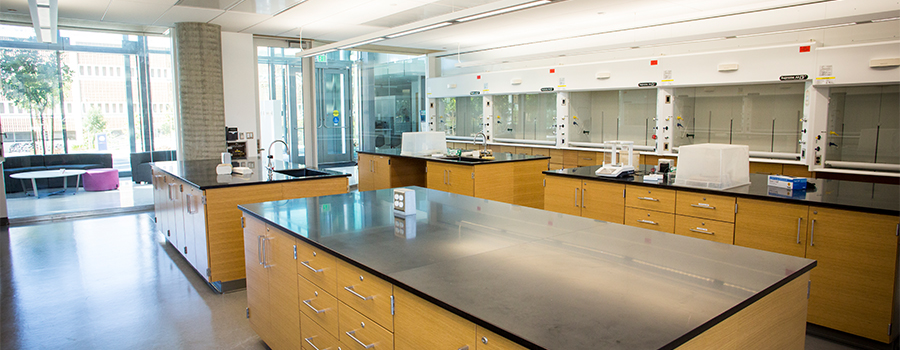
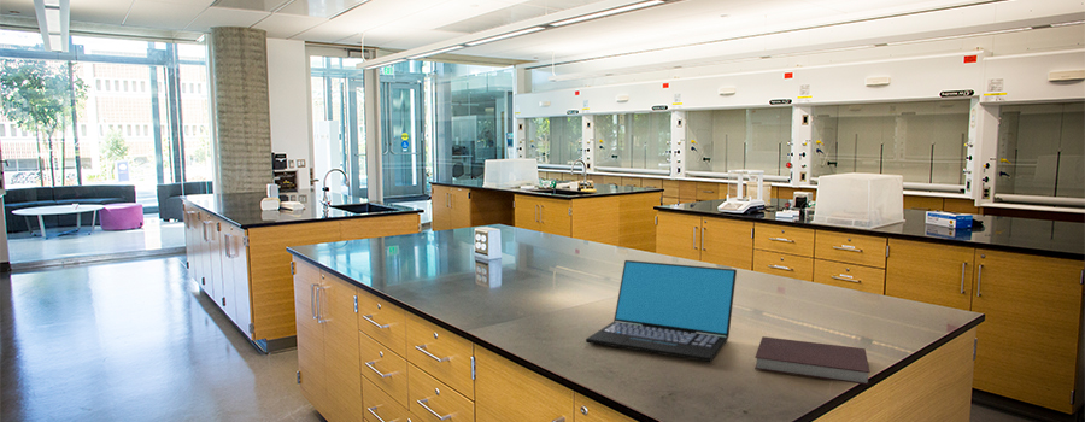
+ laptop (662, 304)
+ notebook (810, 358)
